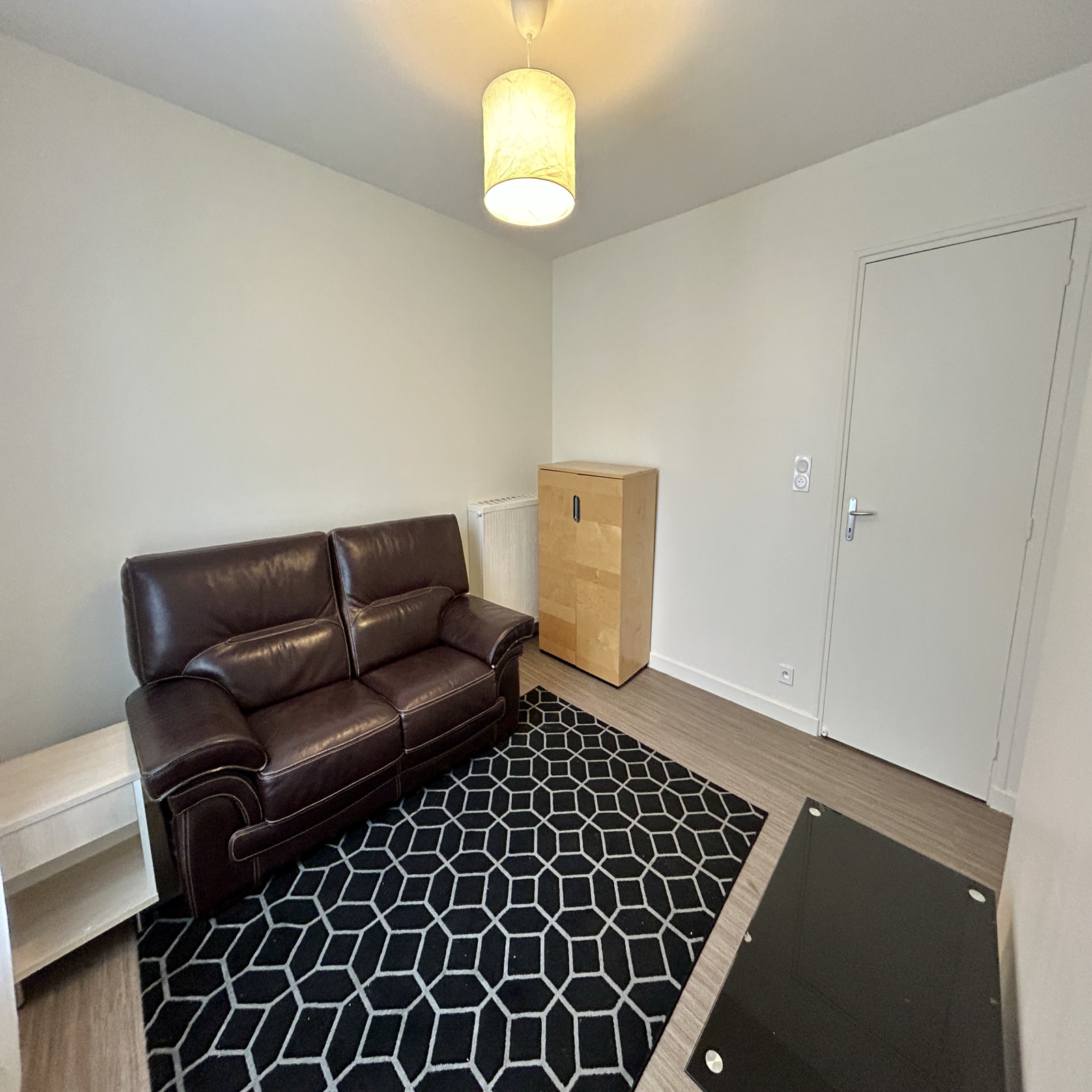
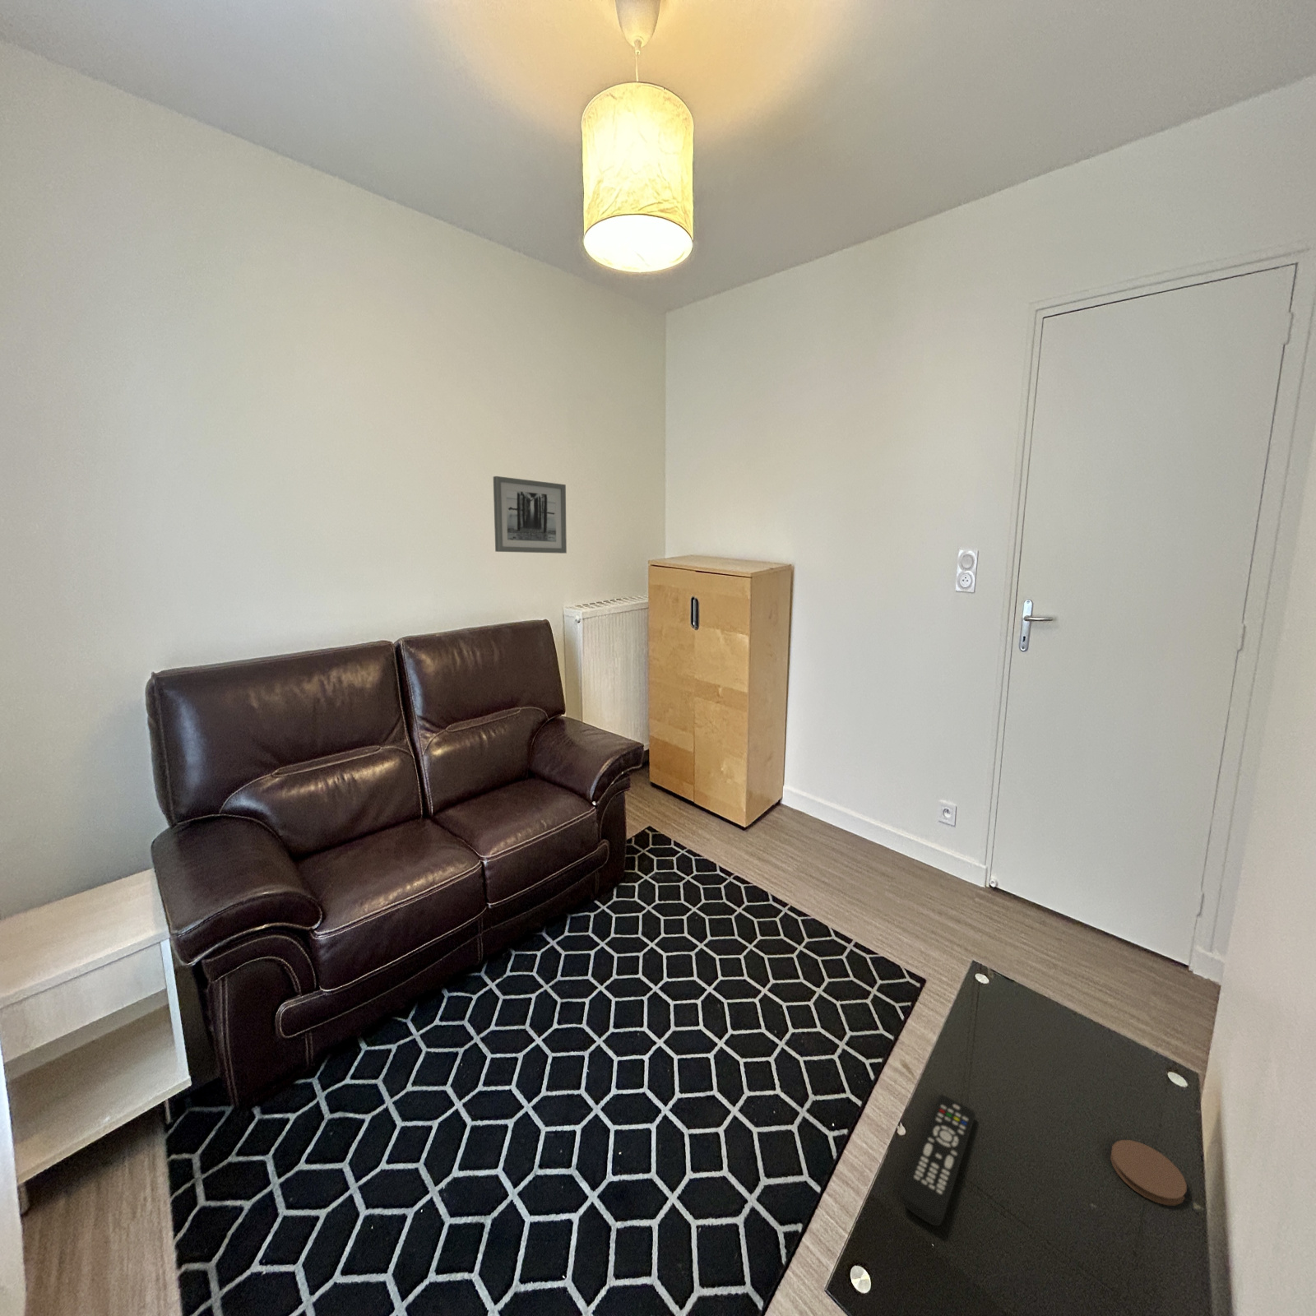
+ wall art (531, 517)
+ coaster (1147, 1170)
+ remote control (940, 1155)
